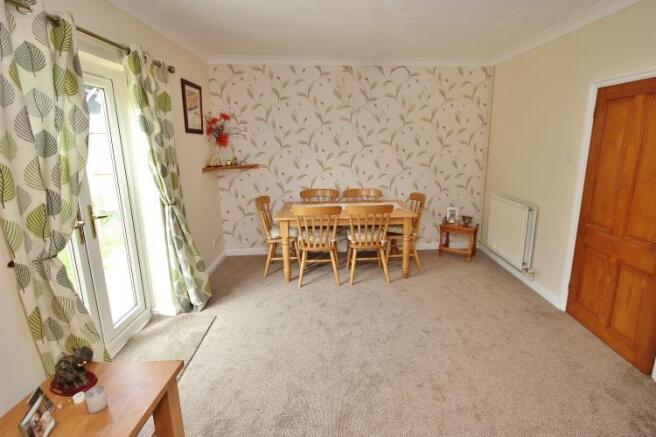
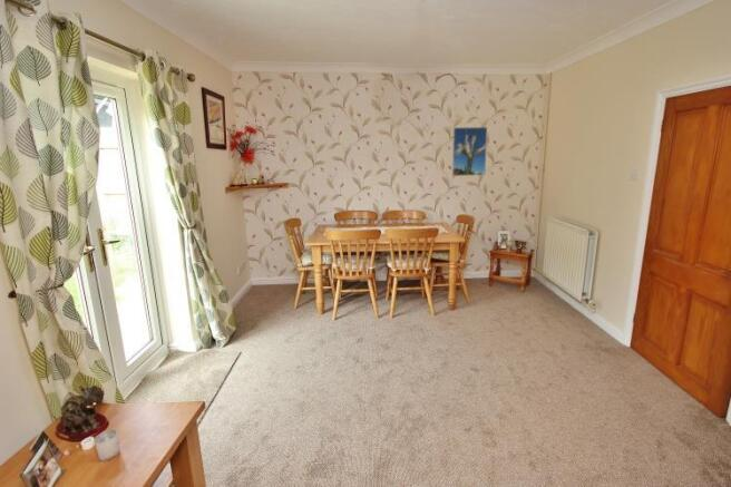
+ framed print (469, 152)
